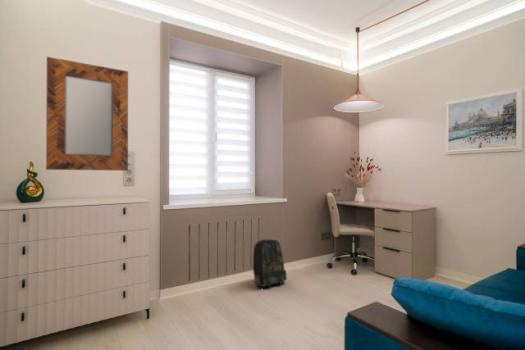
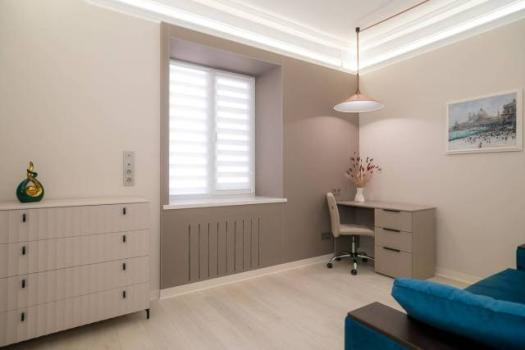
- home mirror (89, 117)
- backpack (267, 261)
